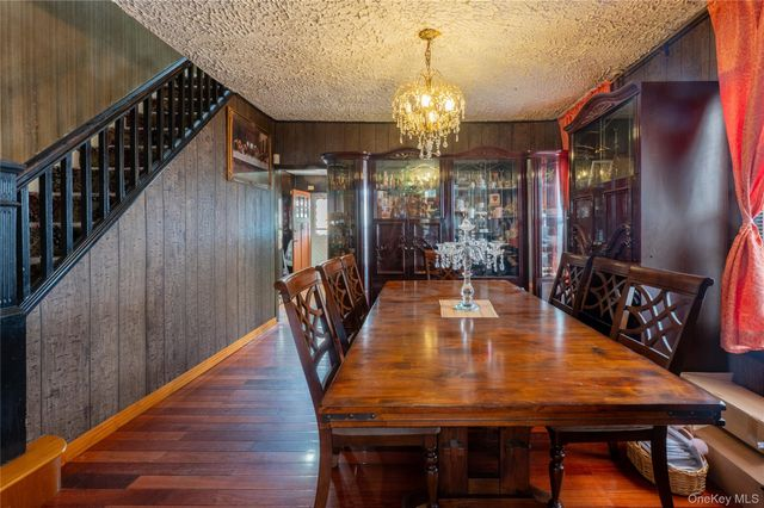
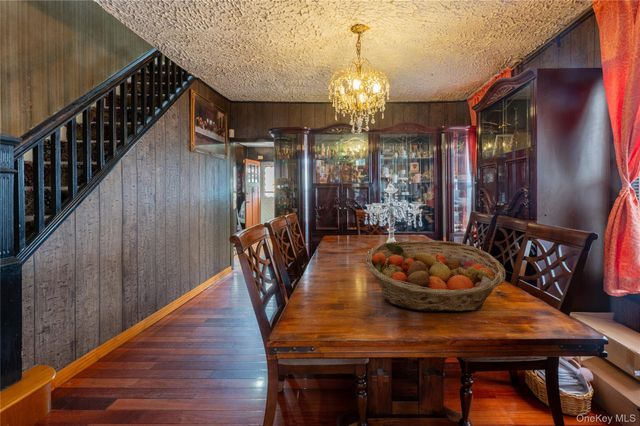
+ fruit basket (431, 272)
